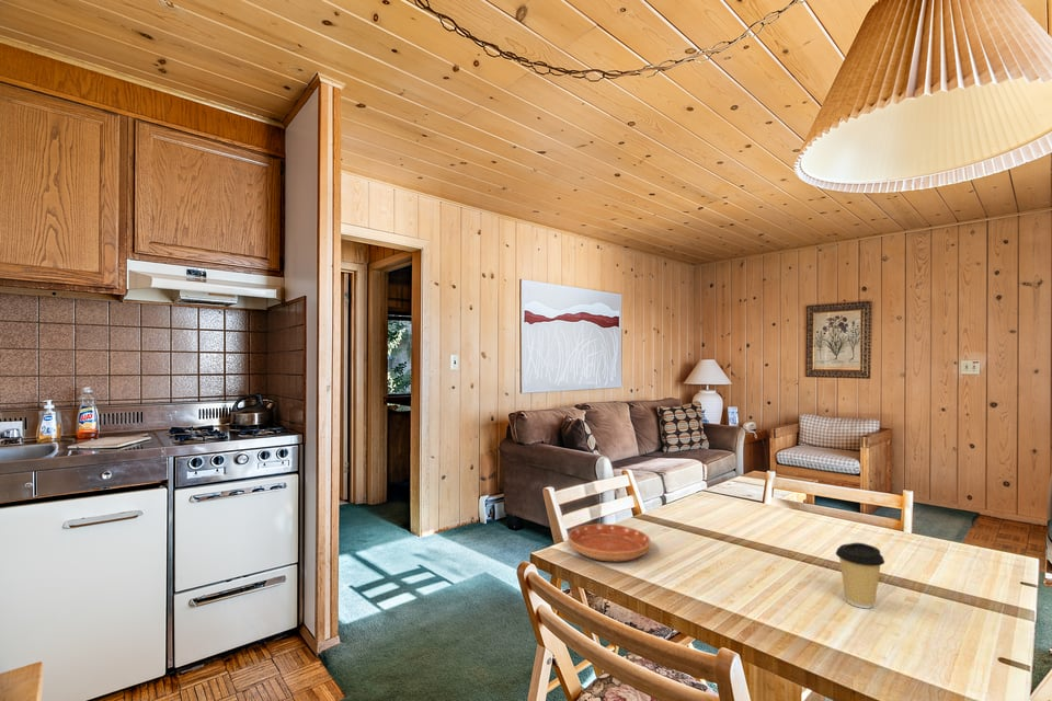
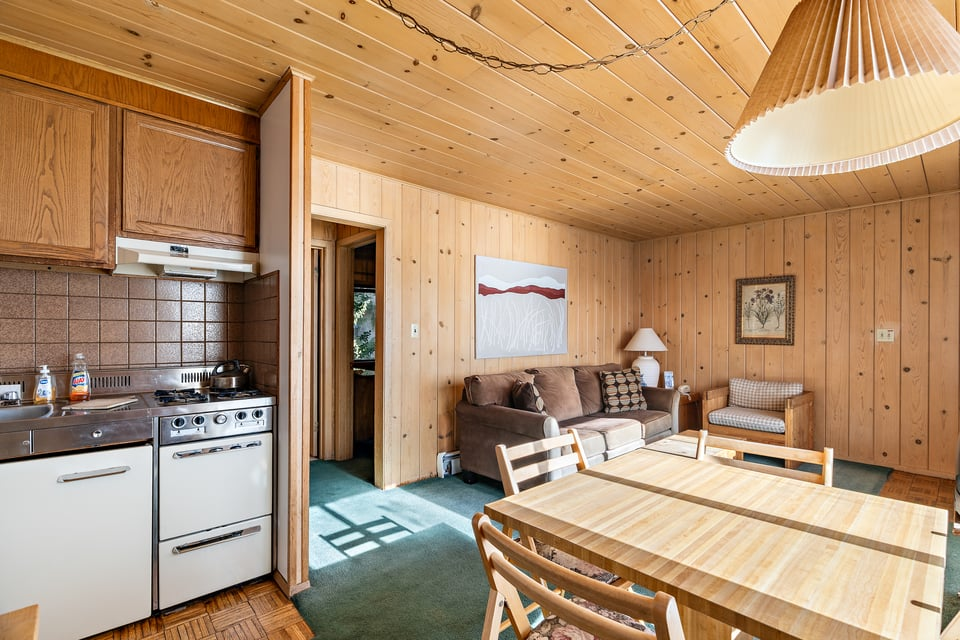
- saucer (608, 542)
- coffee cup (859, 575)
